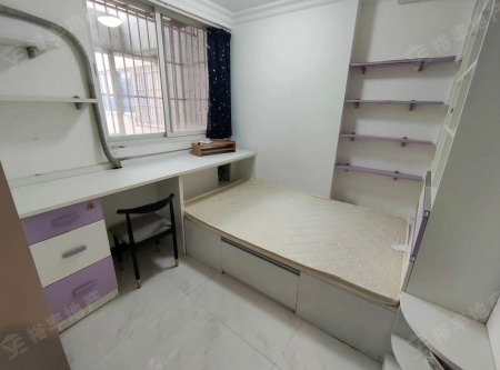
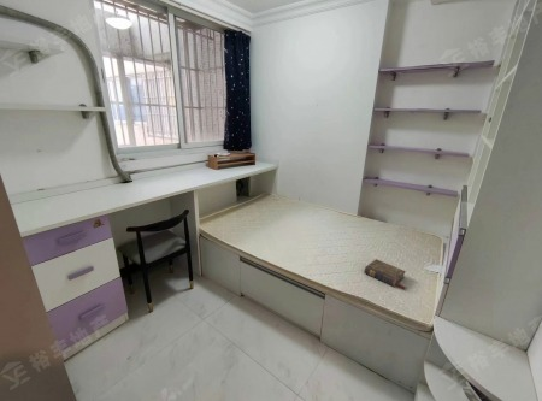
+ book (388, 273)
